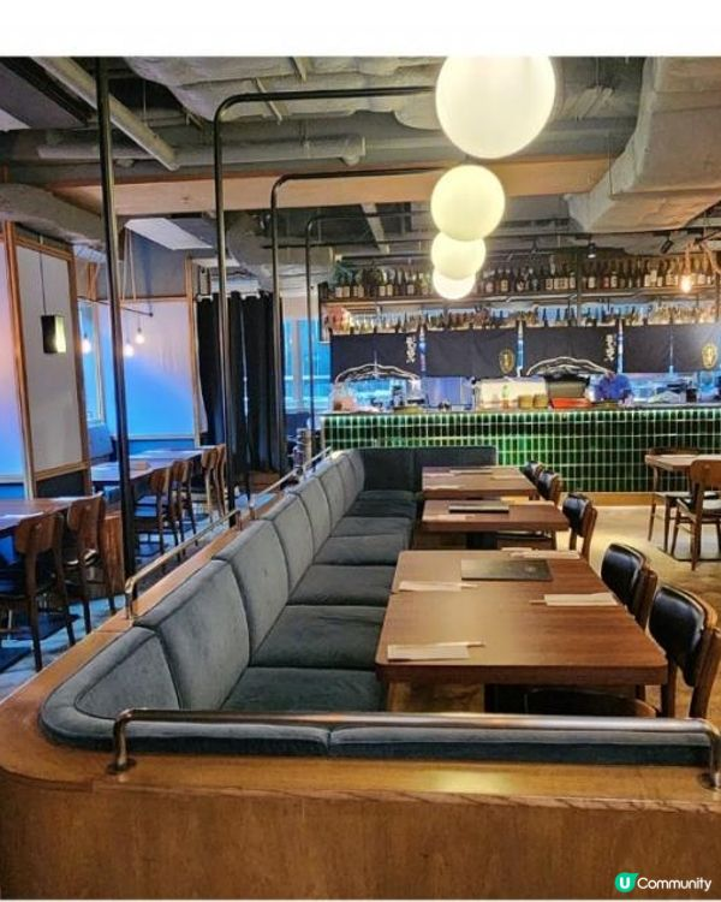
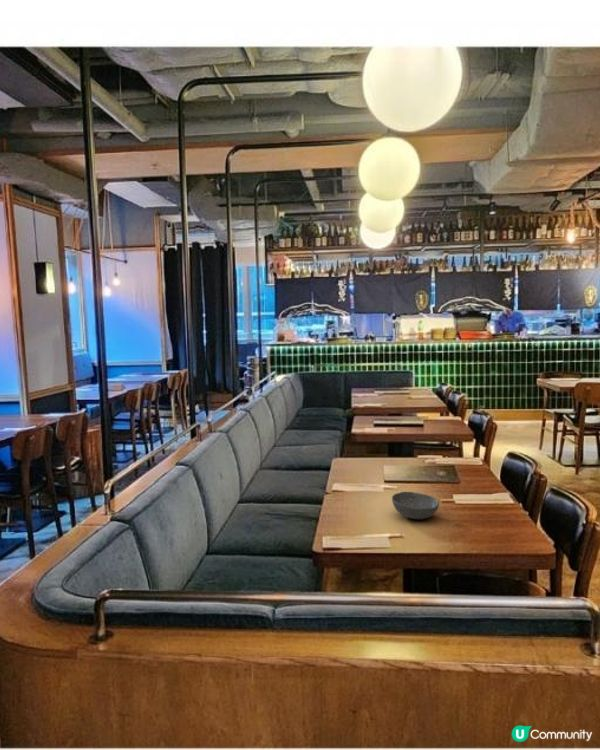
+ soup bowl (415, 506)
